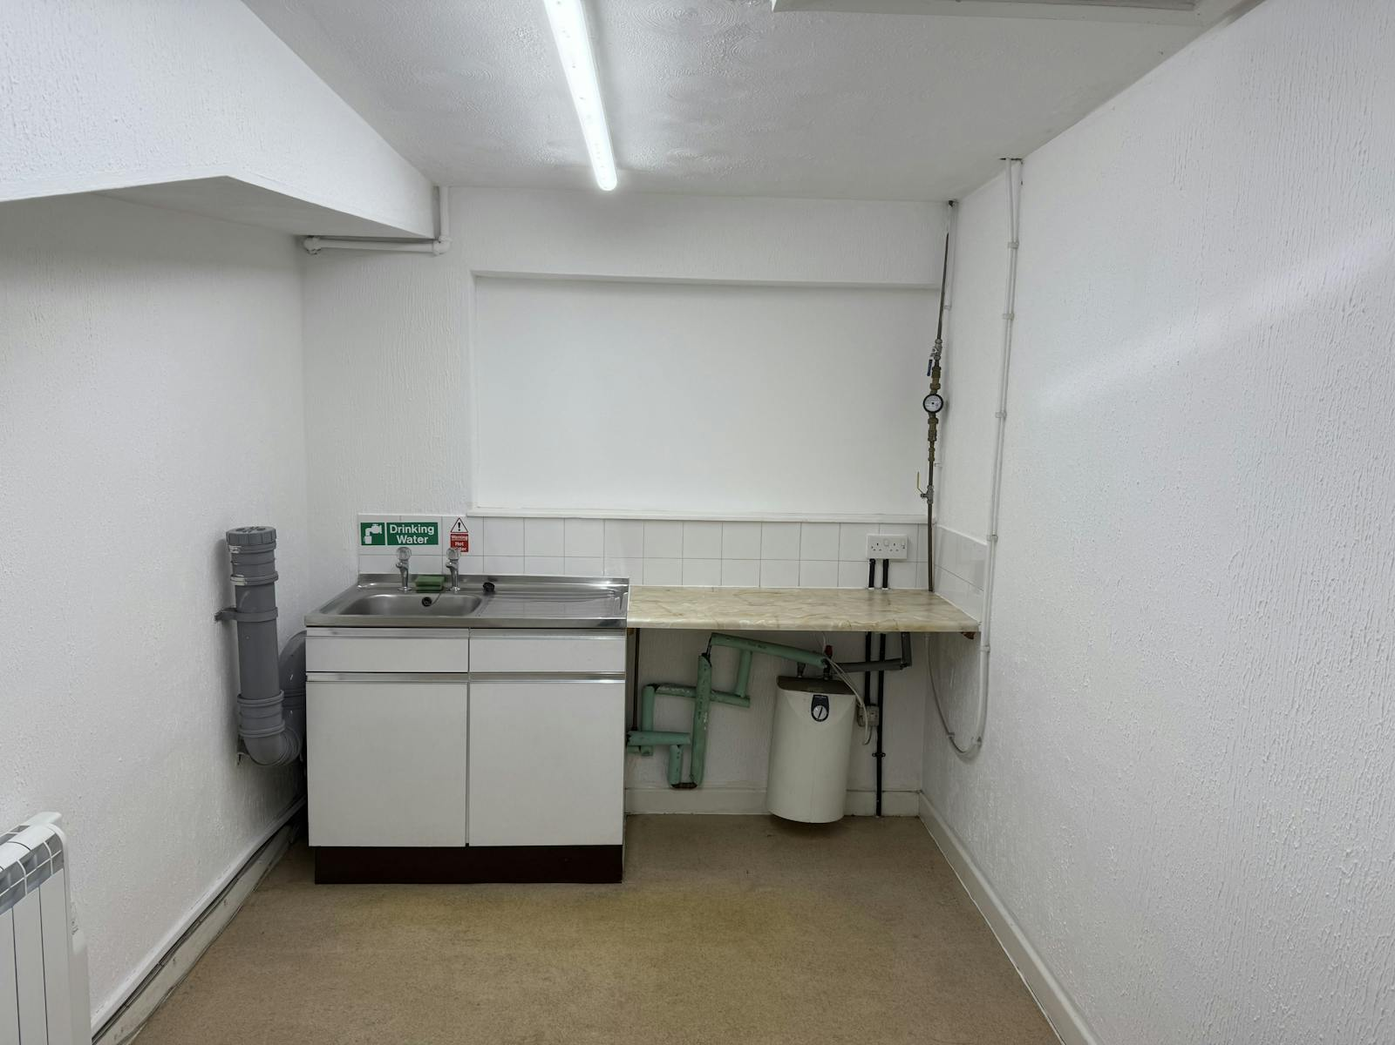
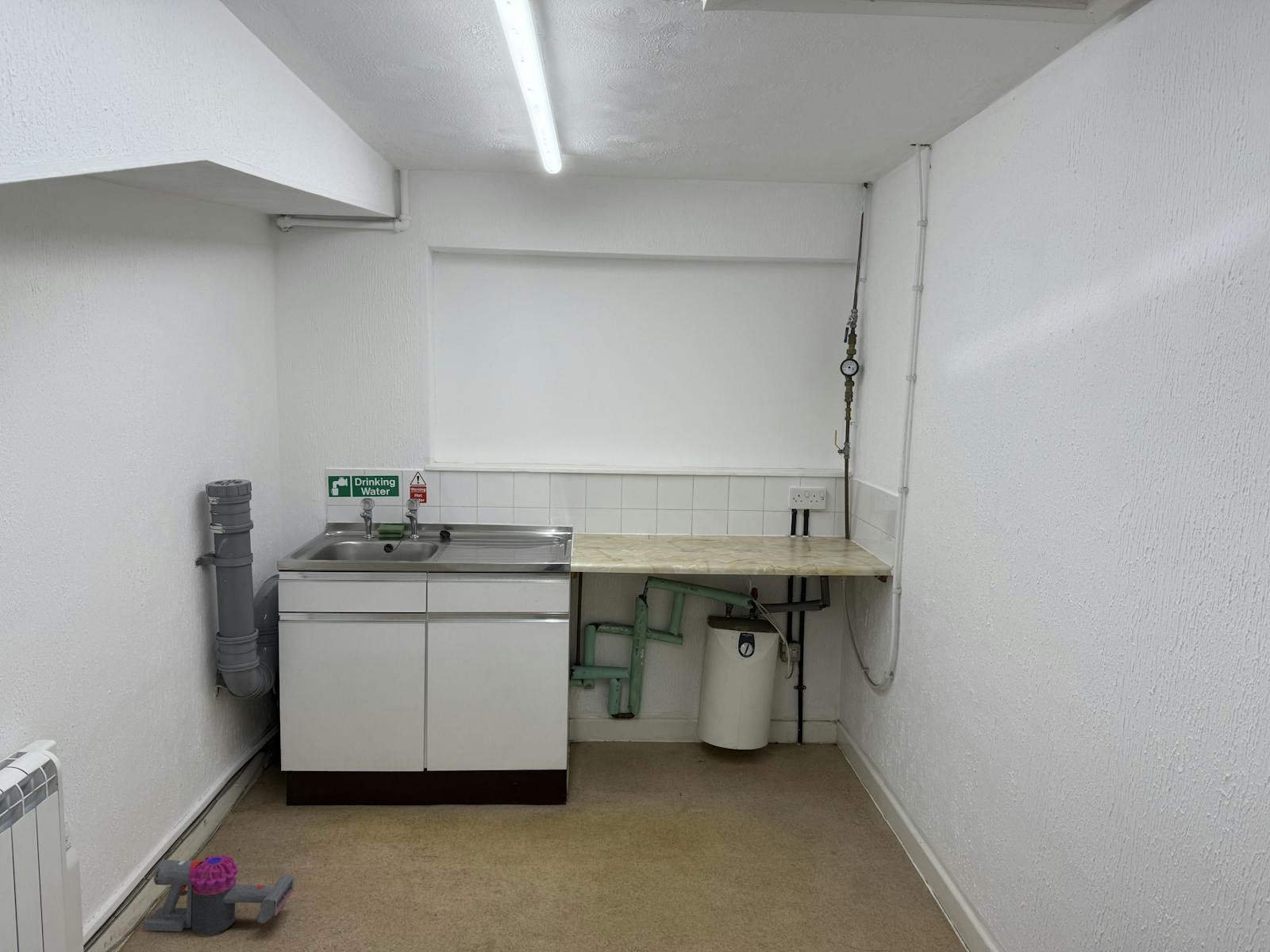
+ vacuum cleaner (217, 892)
